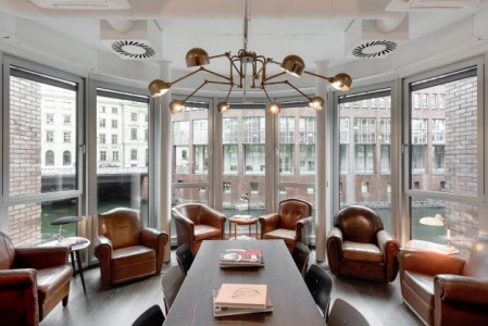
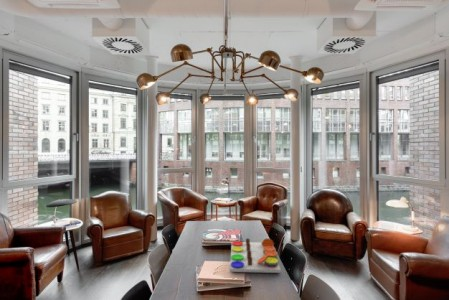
+ board game (253, 251)
